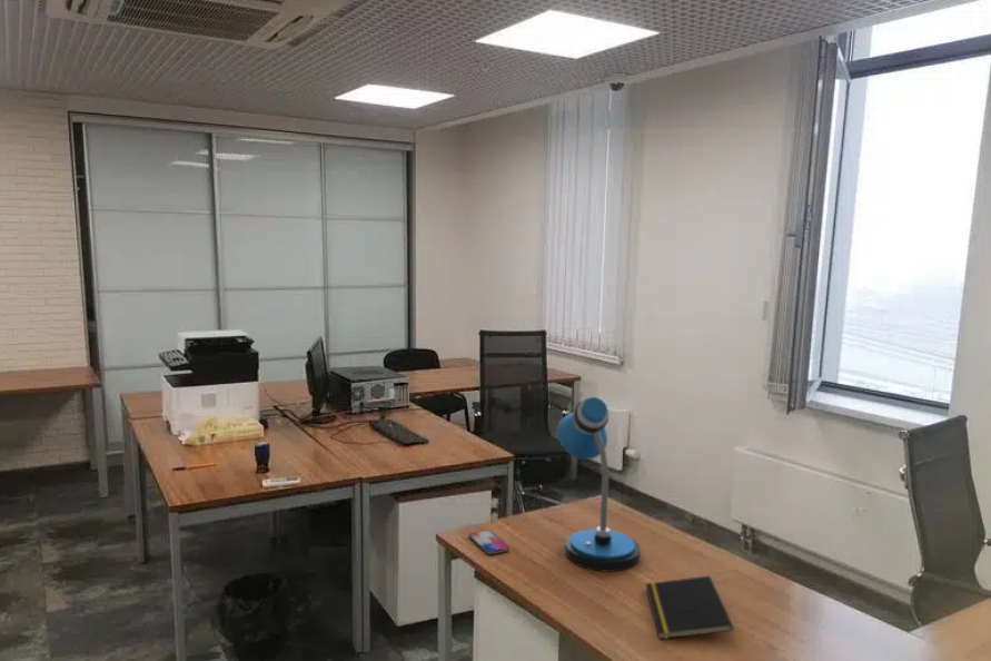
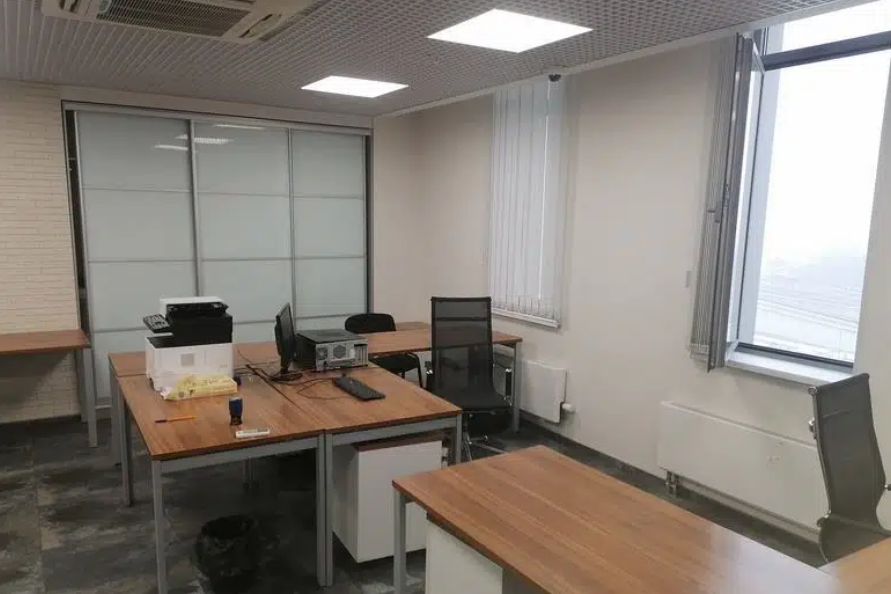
- notepad (686, 605)
- smartphone (488, 541)
- desk lamp (602, 475)
